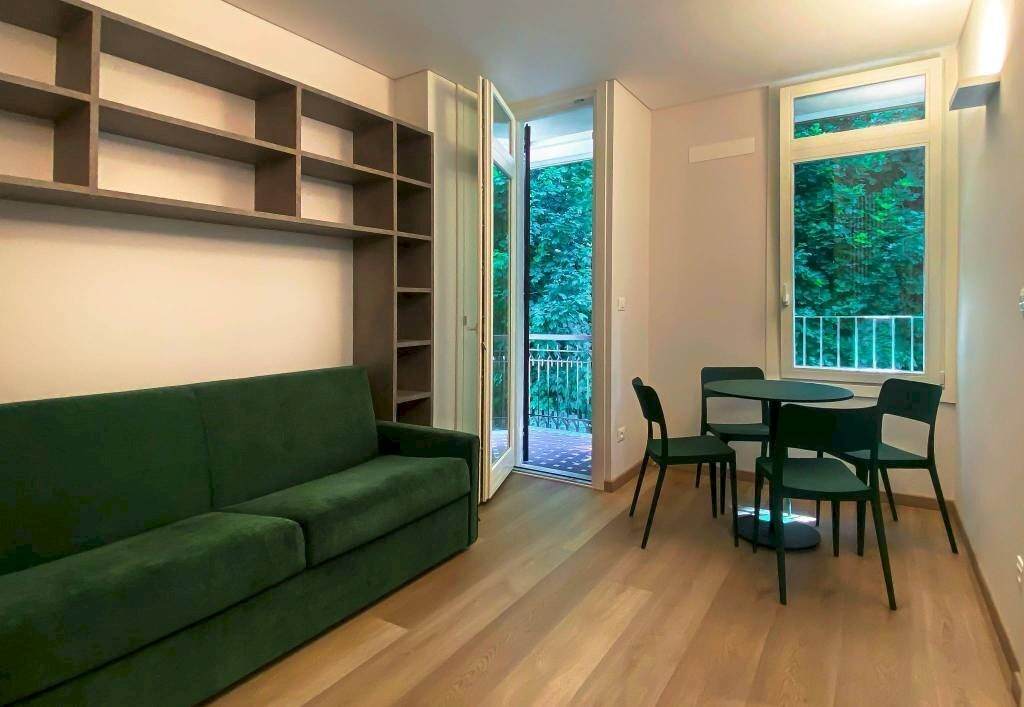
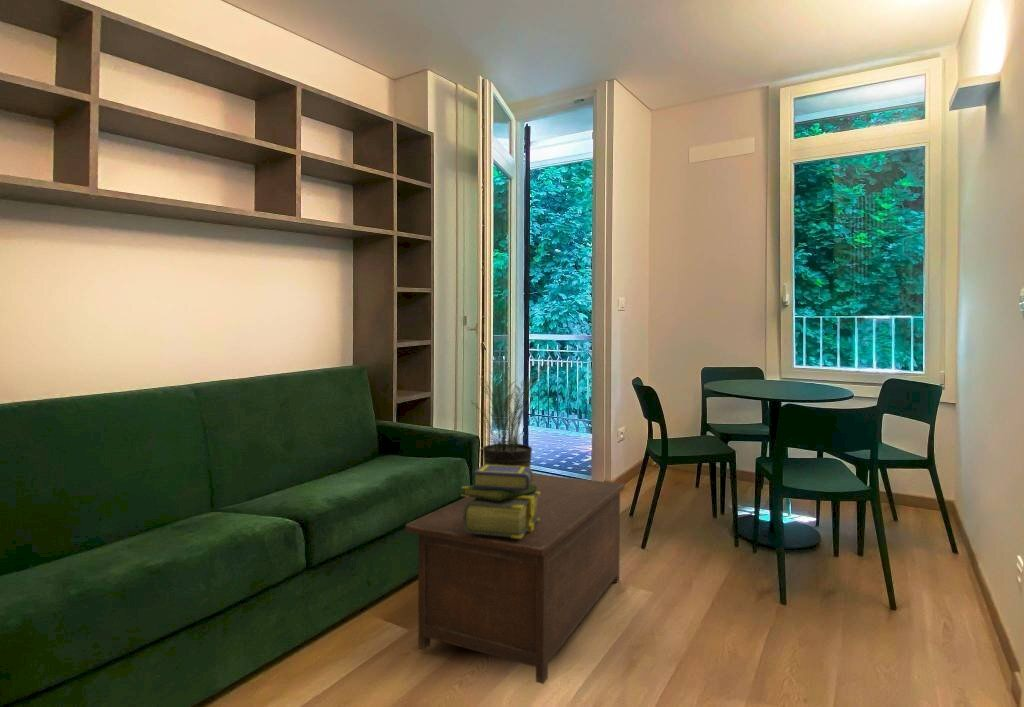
+ potted plant (511, 423)
+ cabinet (528, 556)
+ stack of books (502, 495)
